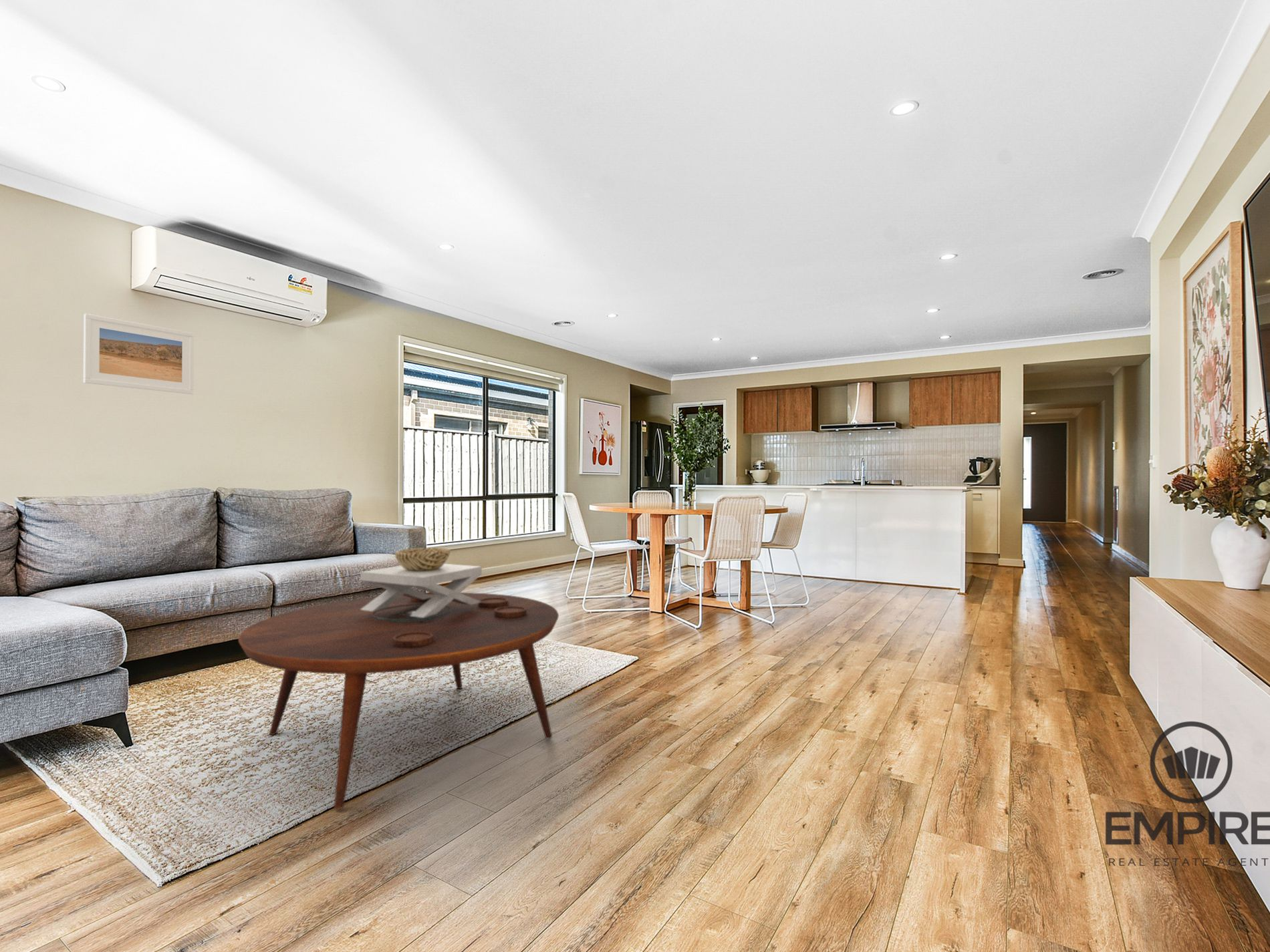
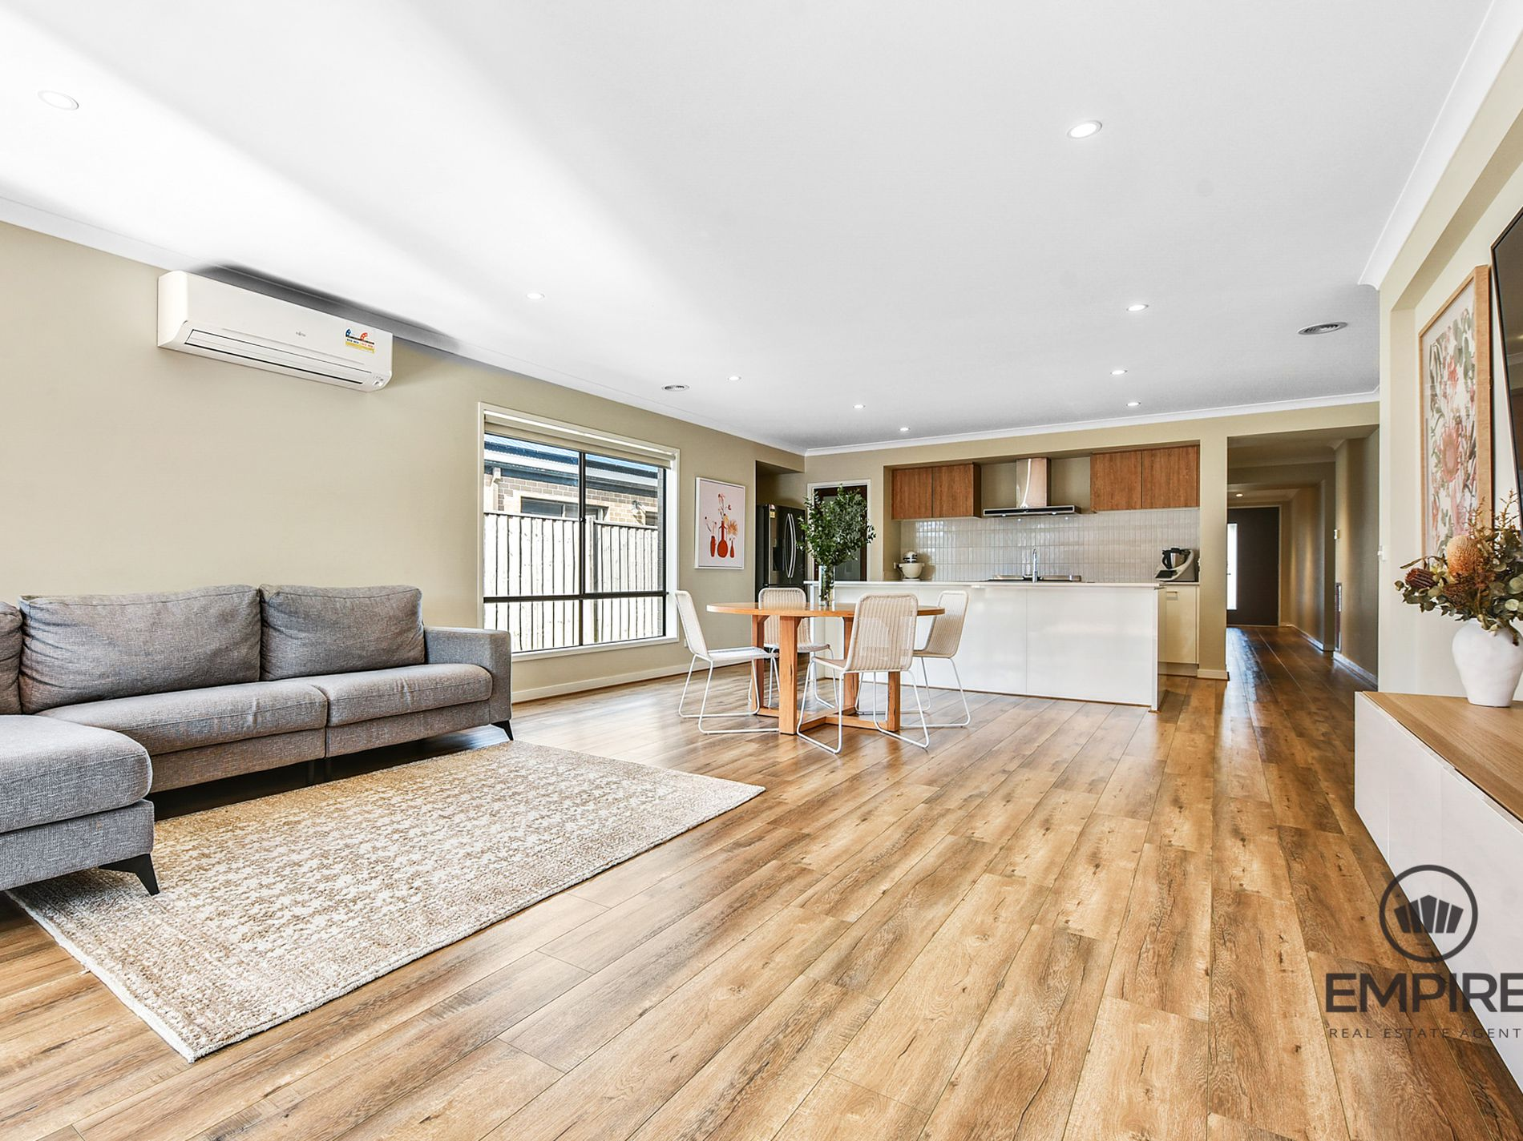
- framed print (142, 356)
- decorative bowl (422, 582)
- coffee table (411, 670)
